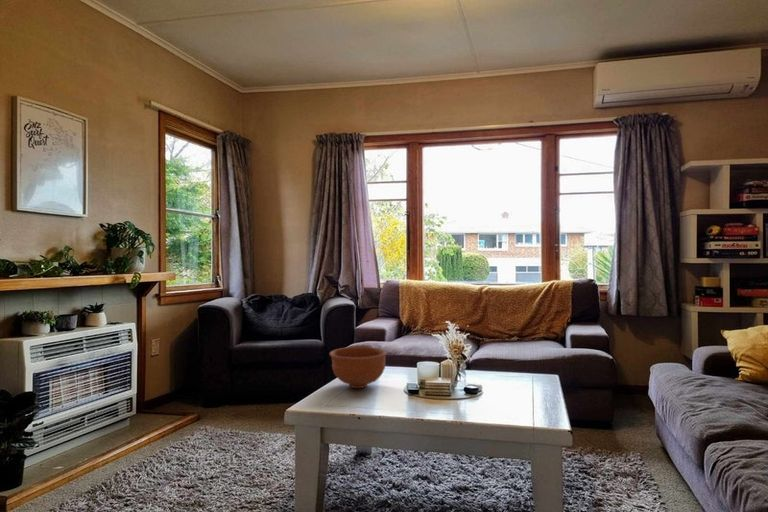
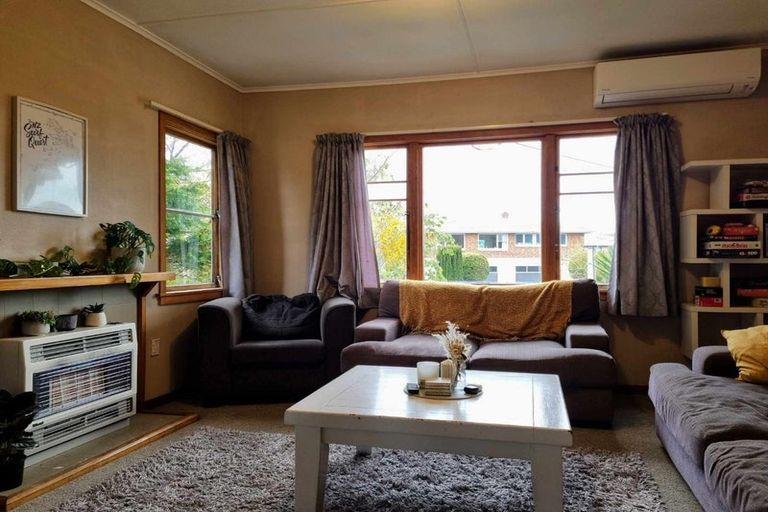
- bowl (358, 368)
